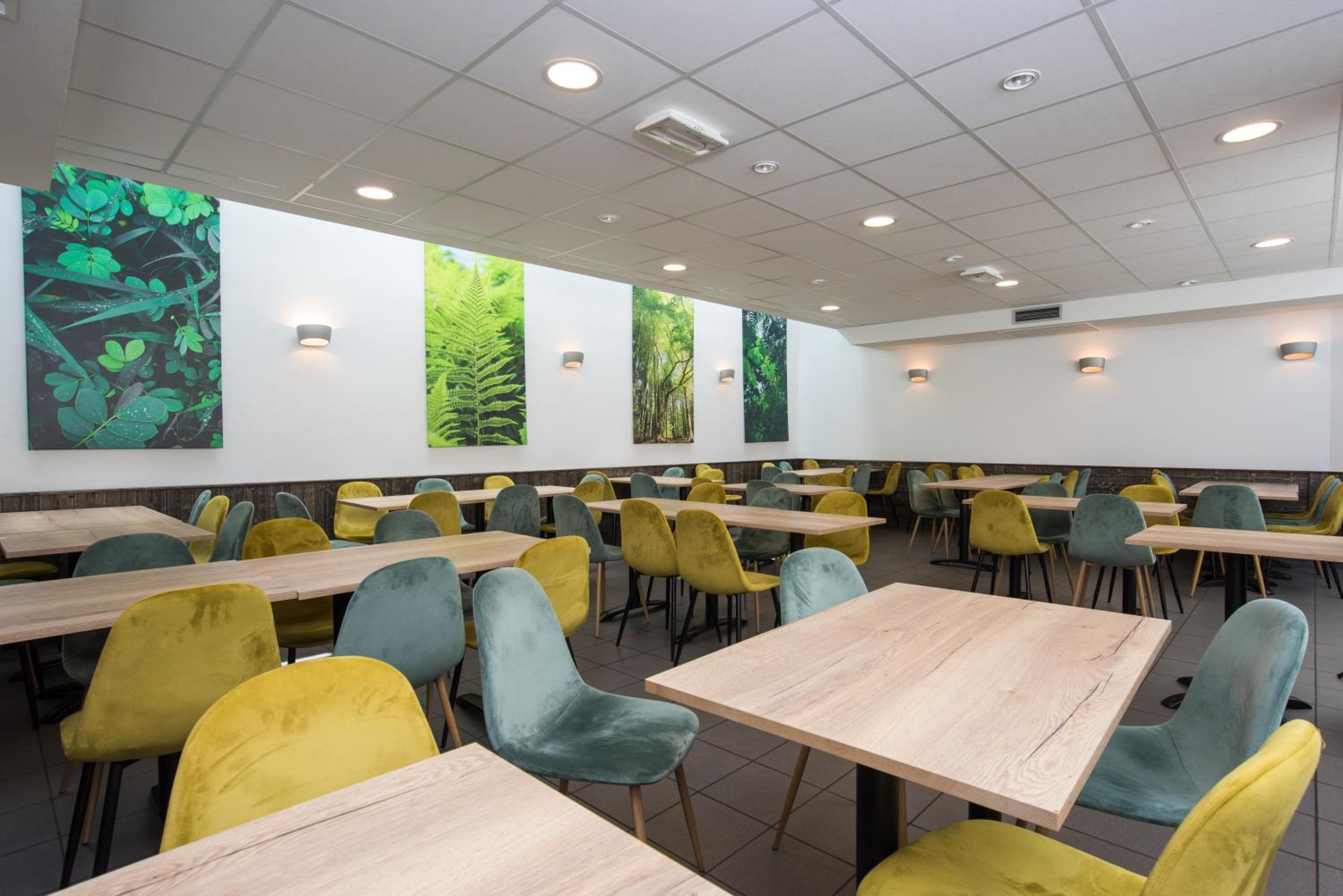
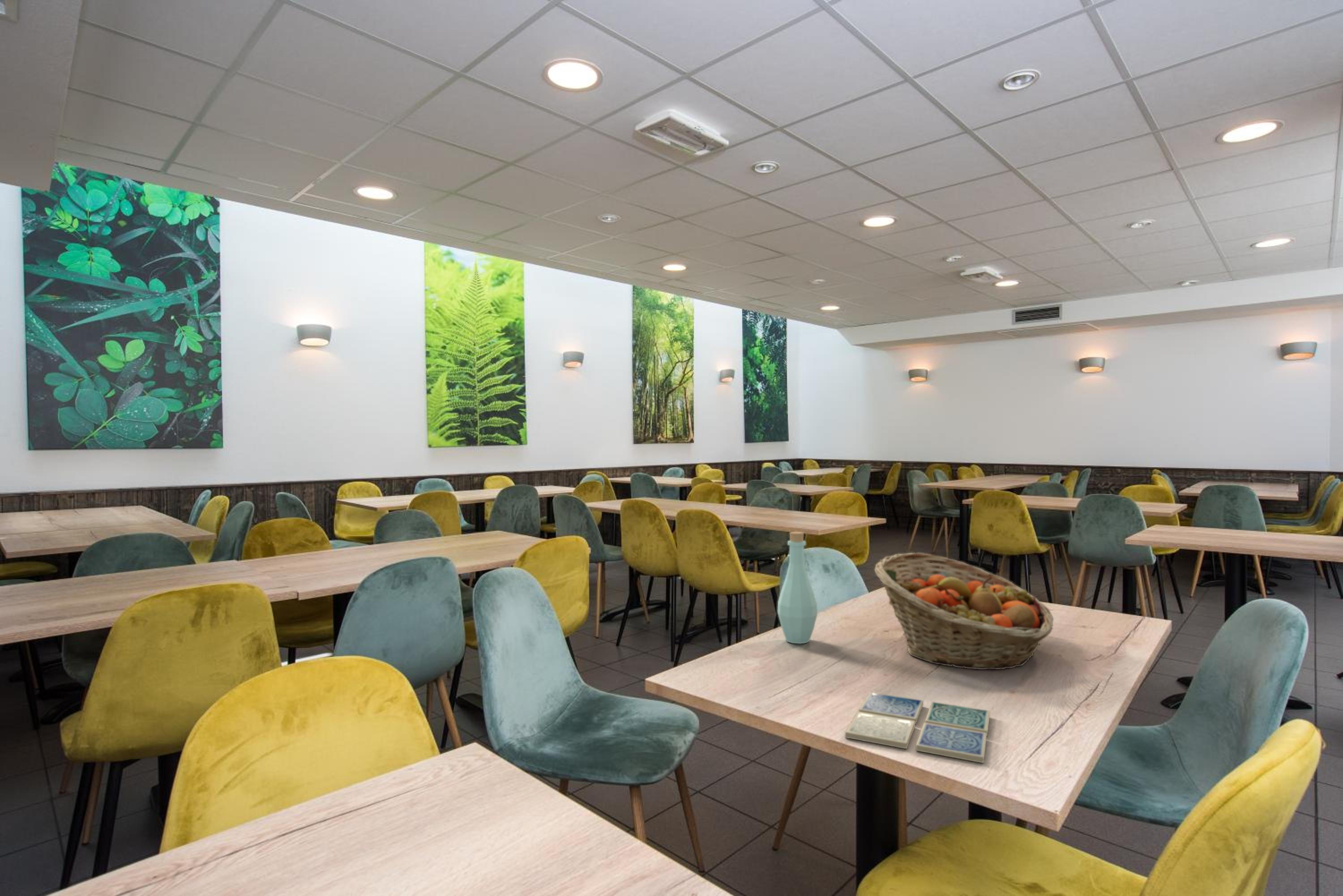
+ bottle (797, 586)
+ drink coaster (923, 724)
+ fruit basket (961, 606)
